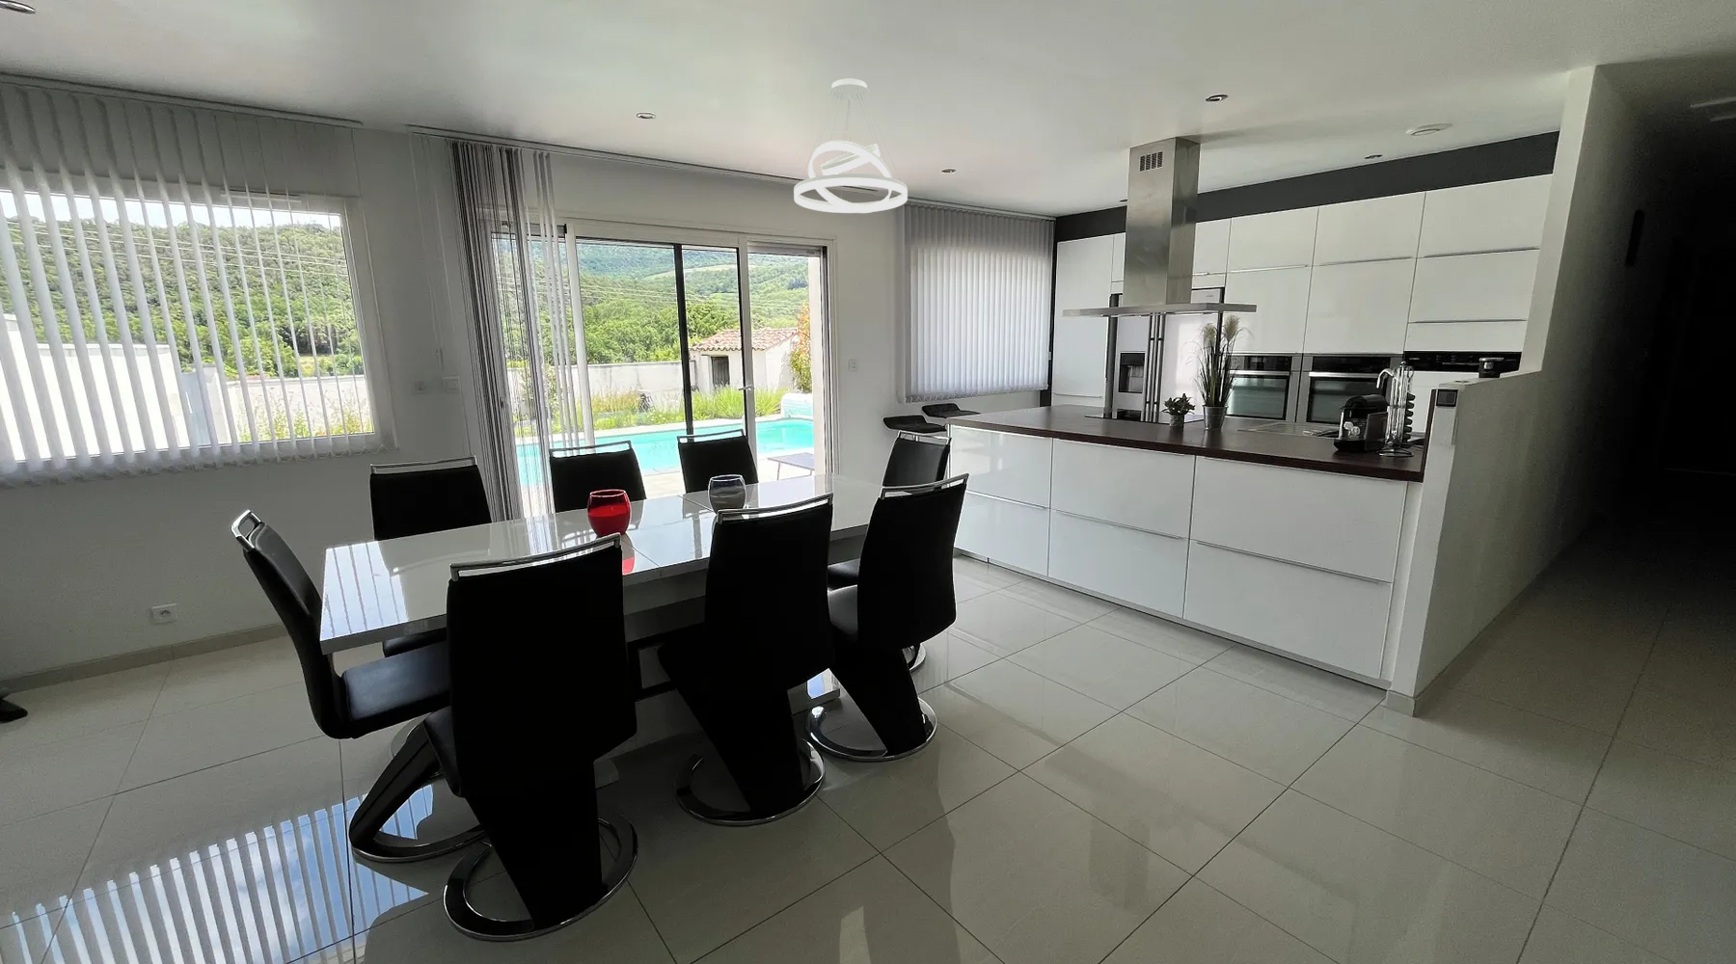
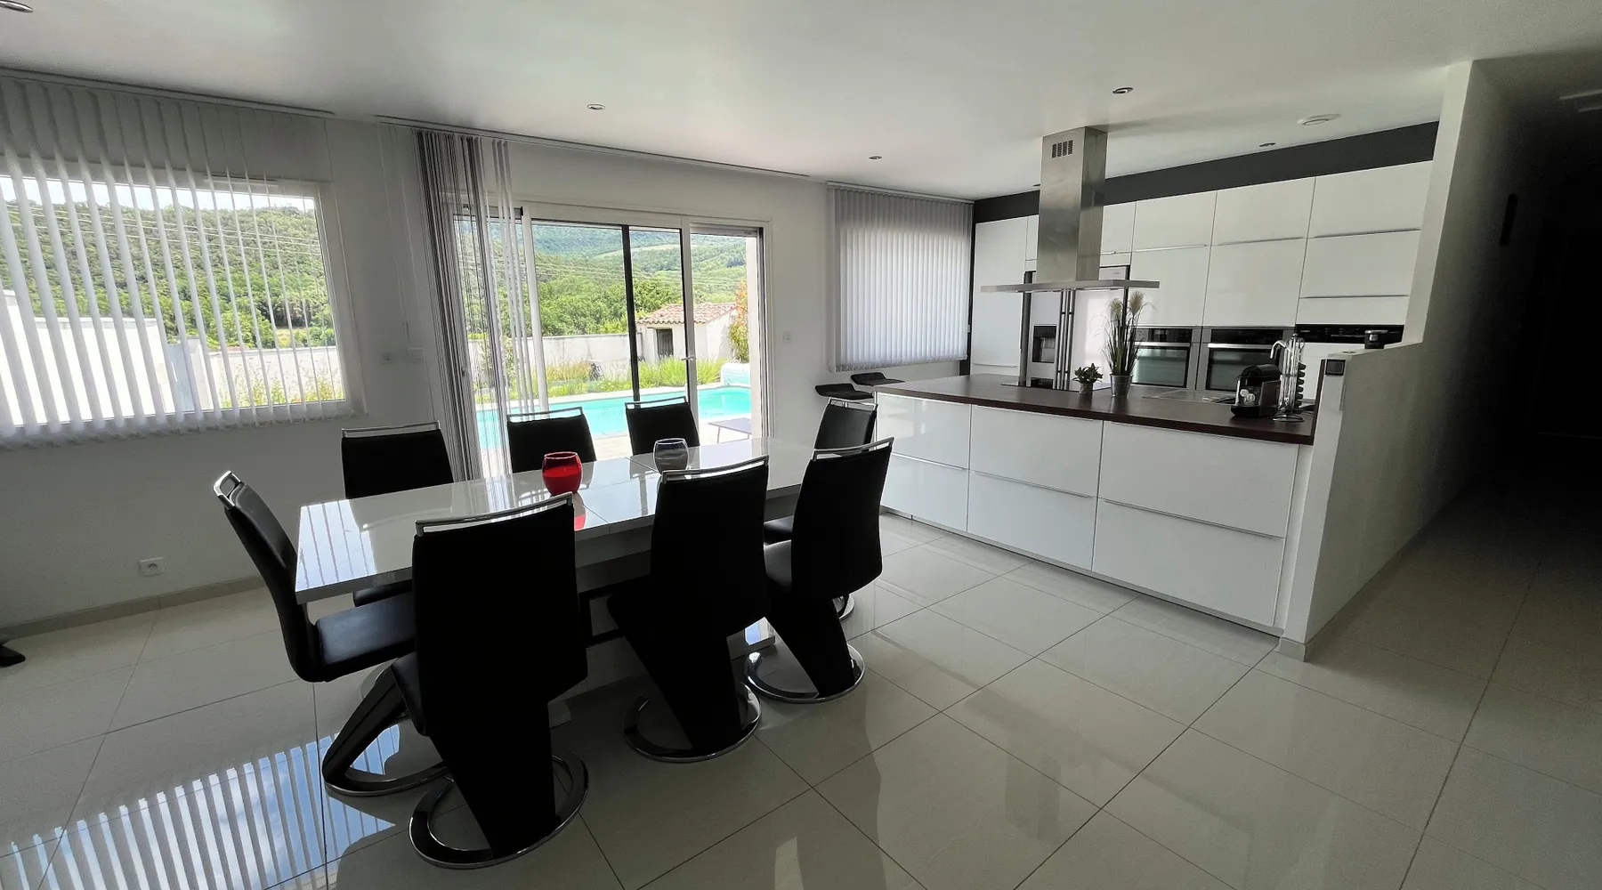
- pendant light (850, 146)
